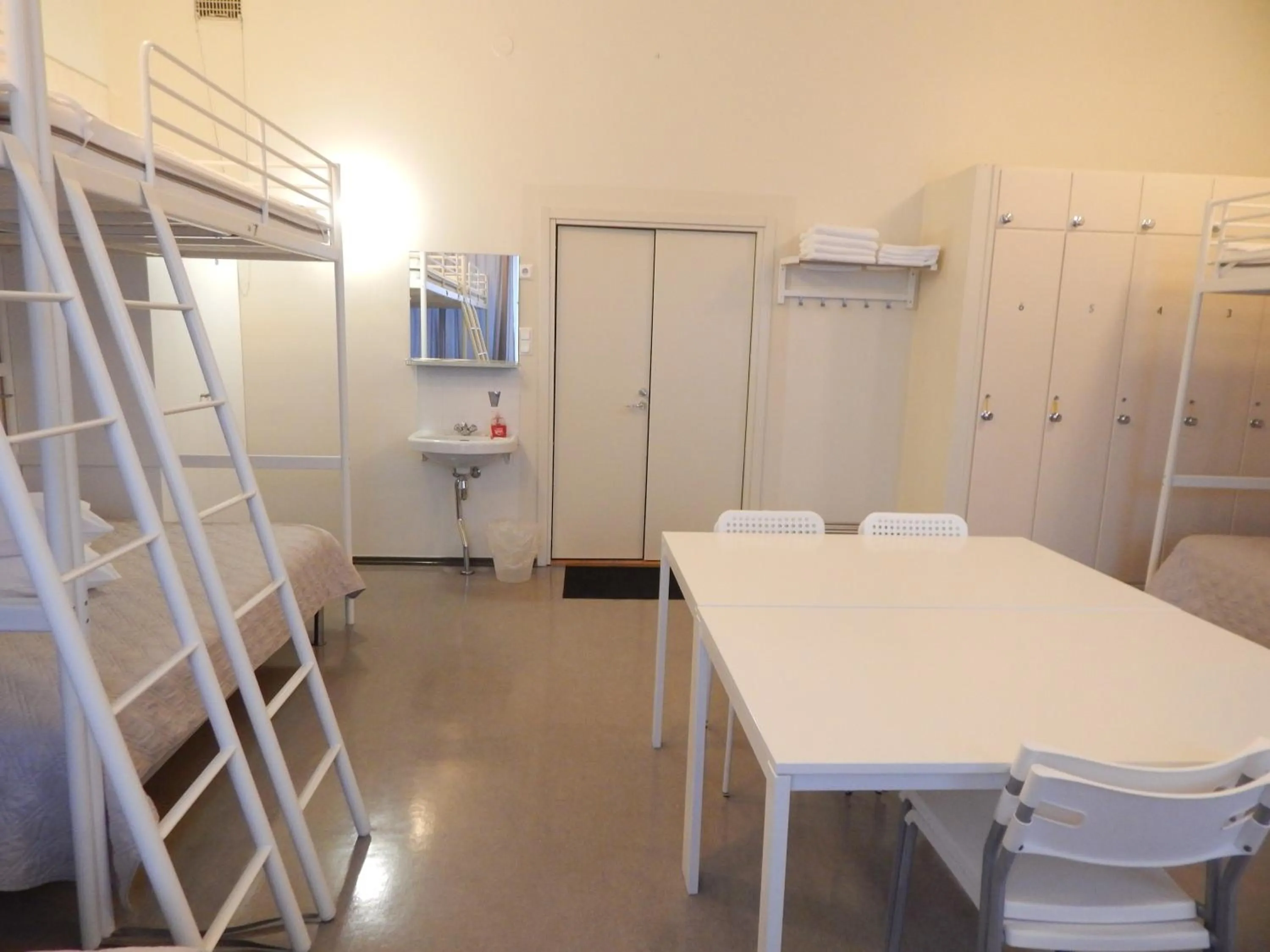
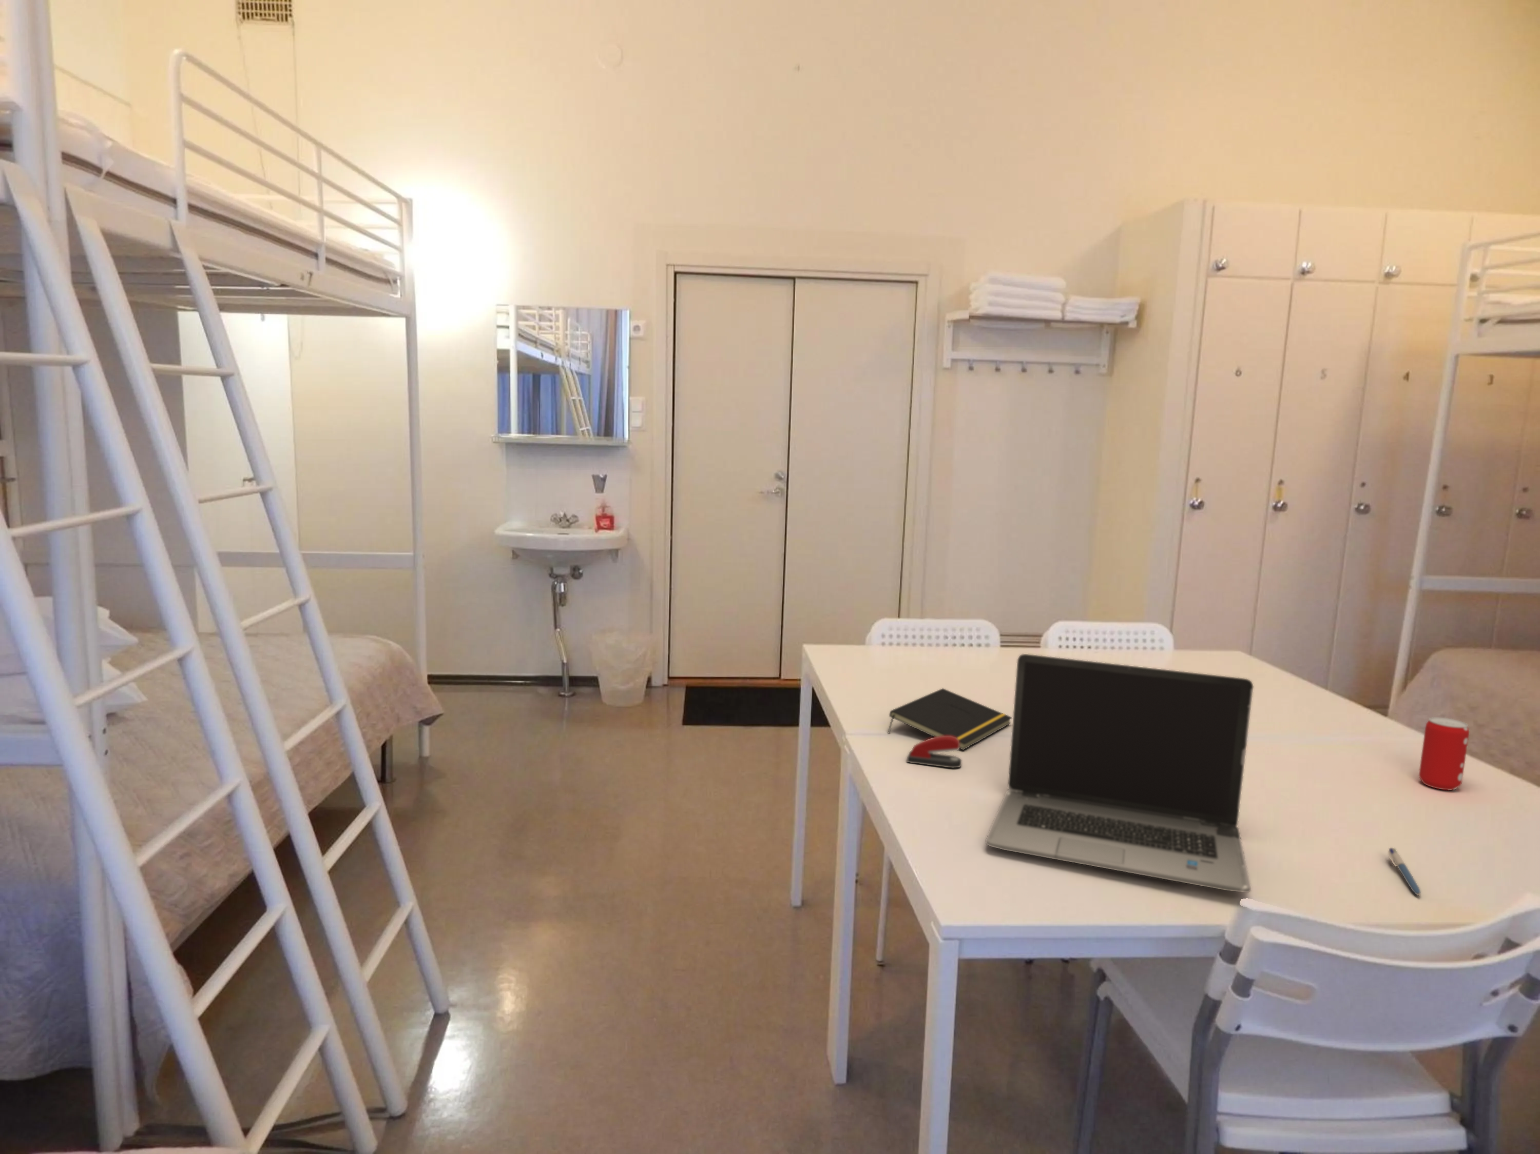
+ notepad (952, 718)
+ pen (1403, 870)
+ stapler (935, 749)
+ beverage can (1443, 754)
+ laptop computer (1122, 765)
